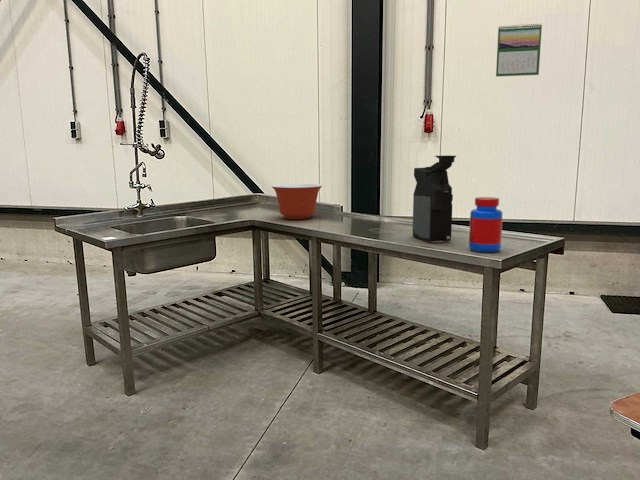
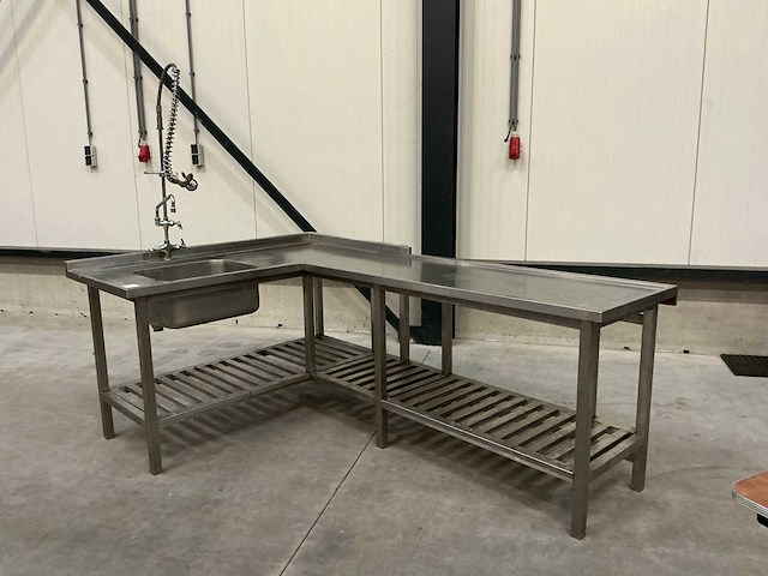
- jar (485, 224)
- coffee maker (433, 198)
- mixing bowl (297, 201)
- calendar (518, 50)
